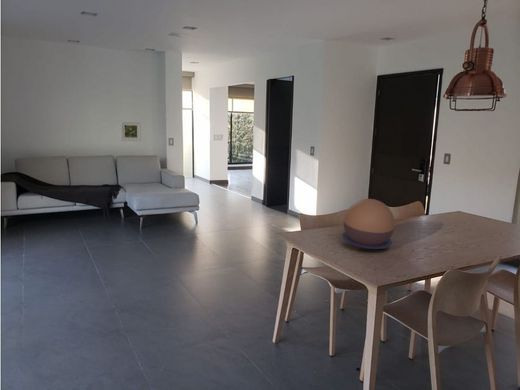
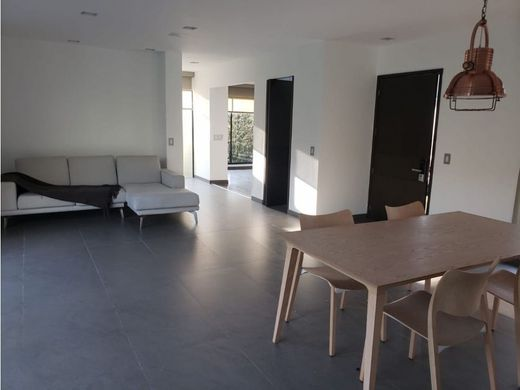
- decorative bowl (368, 223)
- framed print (130, 131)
